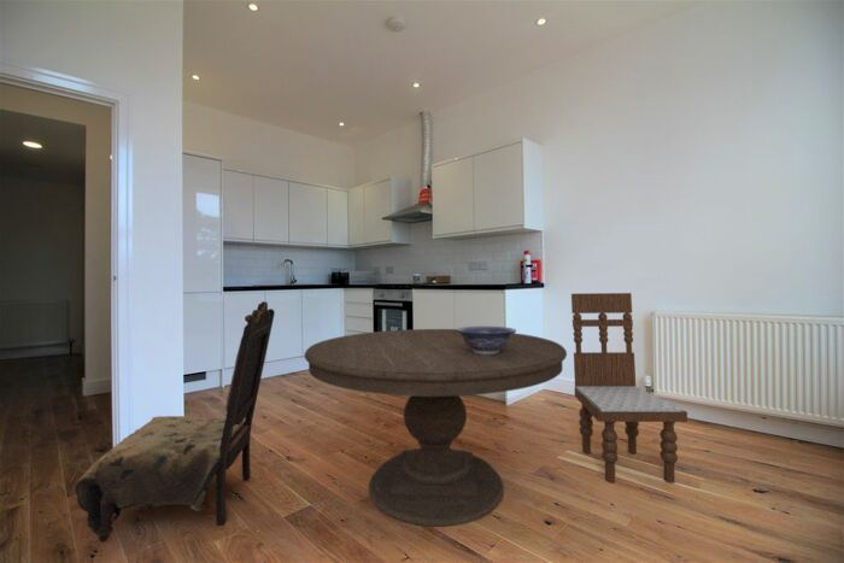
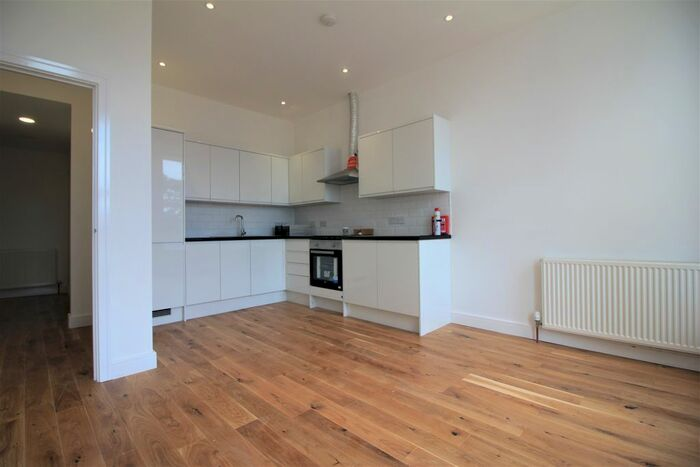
- dining chair (619, 377)
- dining chair (192, 416)
- dining table (434, 414)
- decorative bowl (486, 340)
